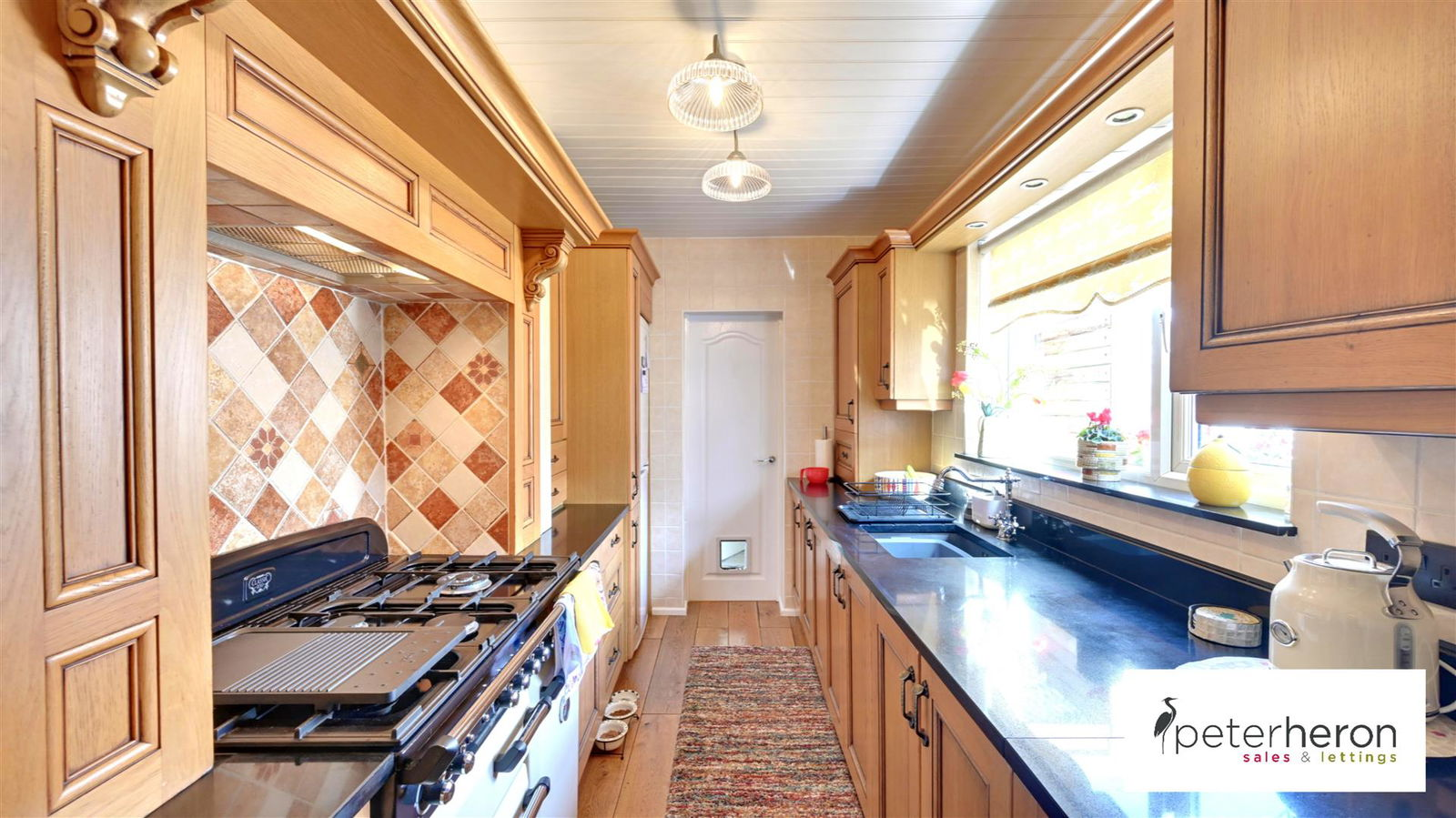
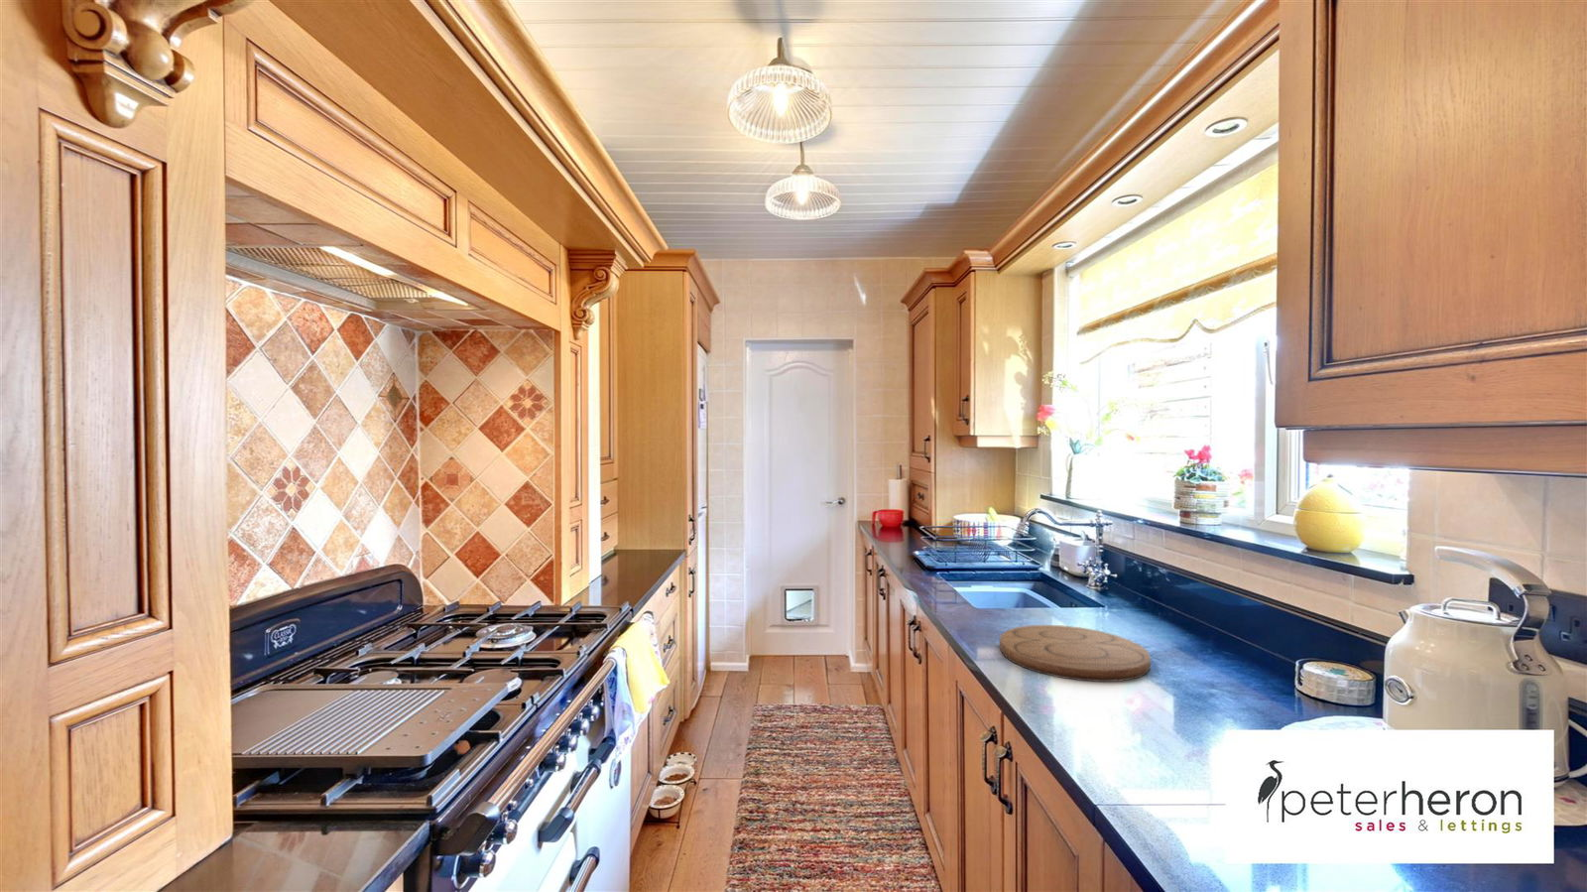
+ cutting board (1071, 650)
